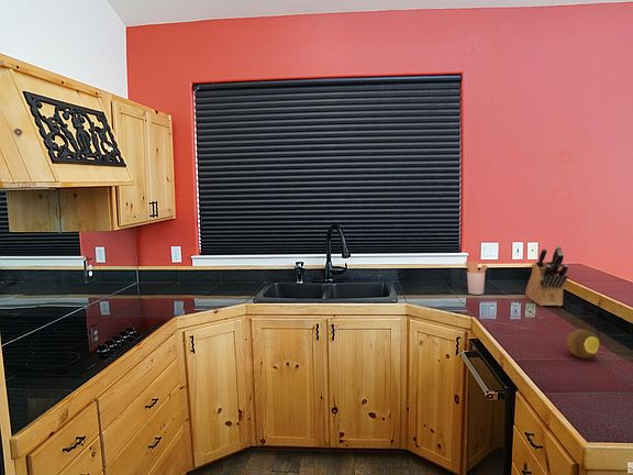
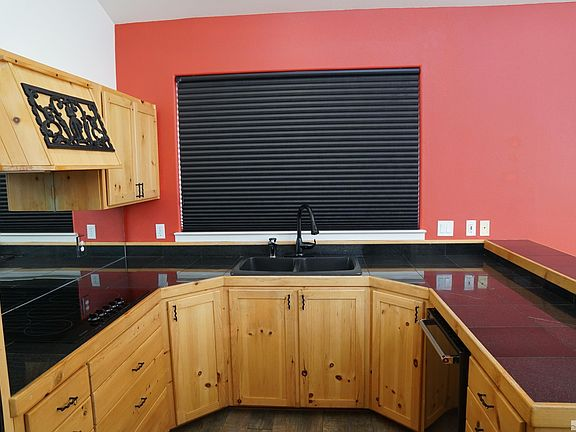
- fruit (582, 343)
- utensil holder (474, 276)
- knife block (545, 274)
